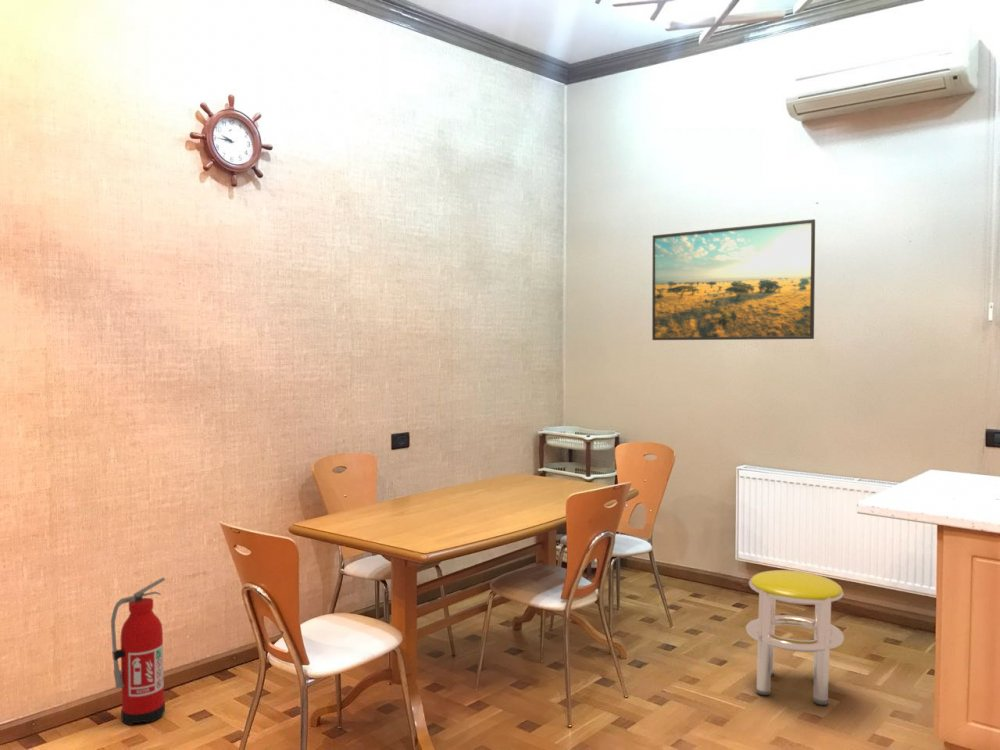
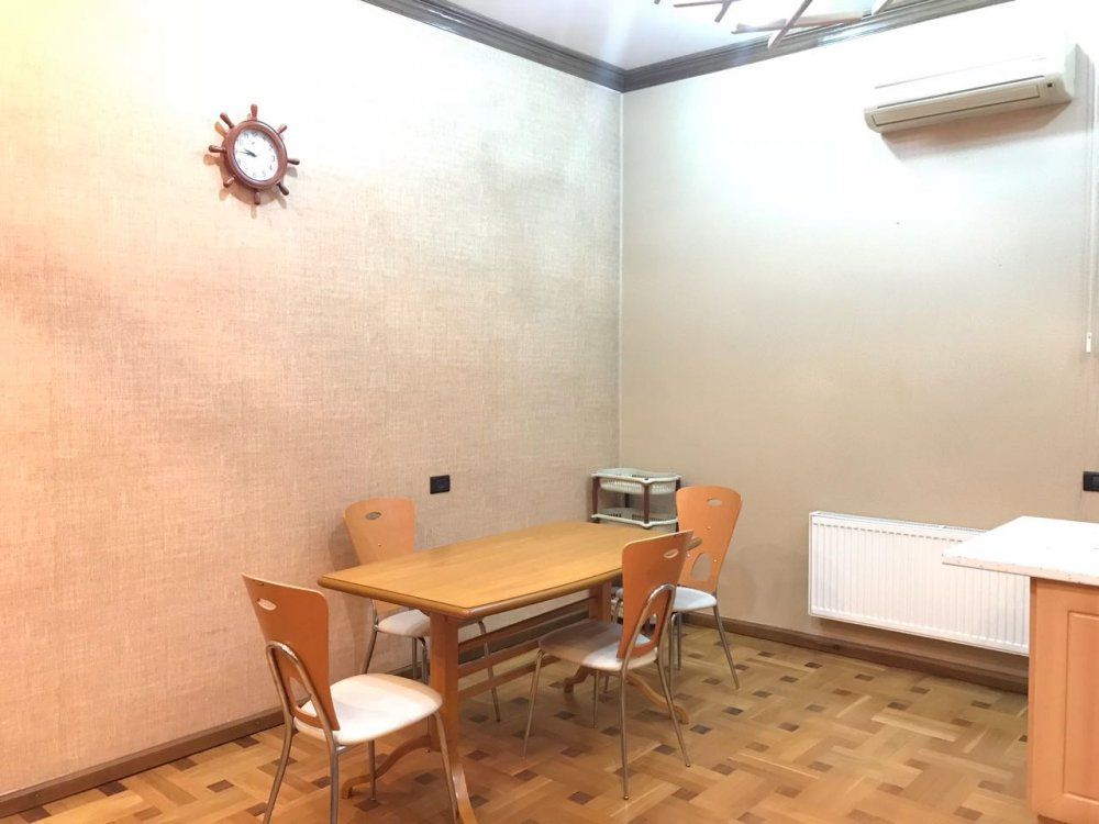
- fire extinguisher (139, 650)
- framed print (728, 283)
- stool (794, 625)
